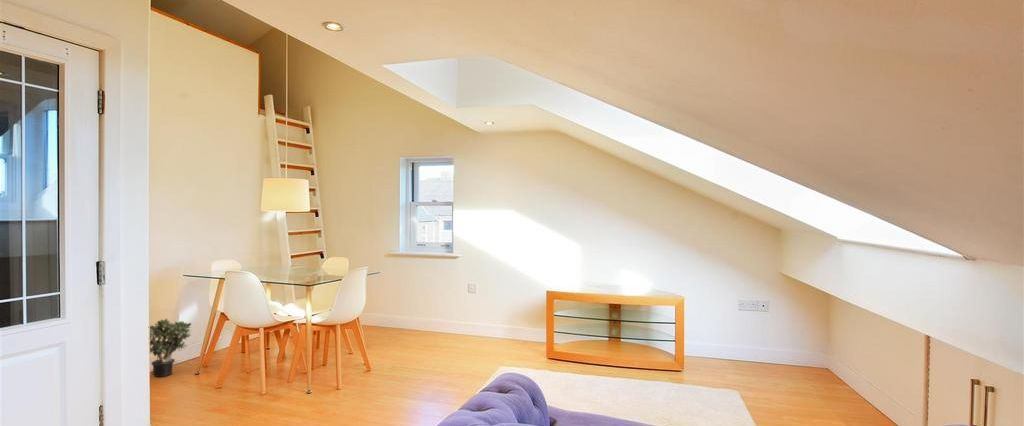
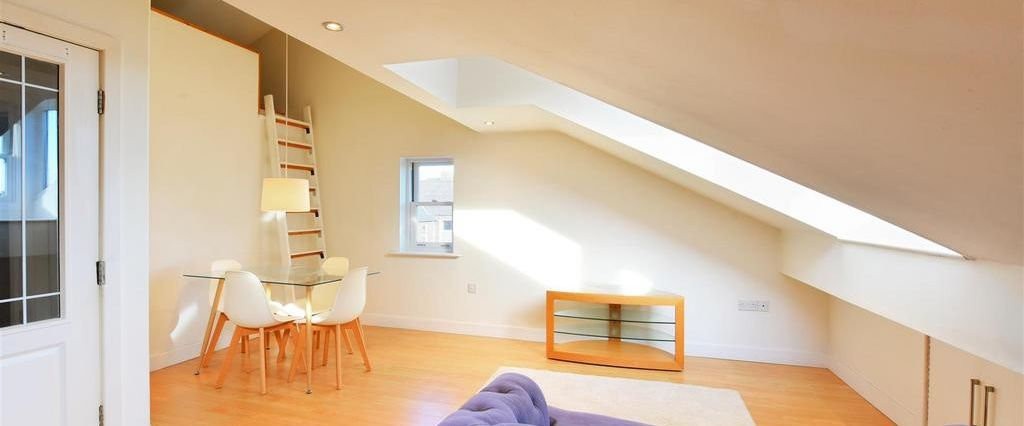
- potted plant (166, 346)
